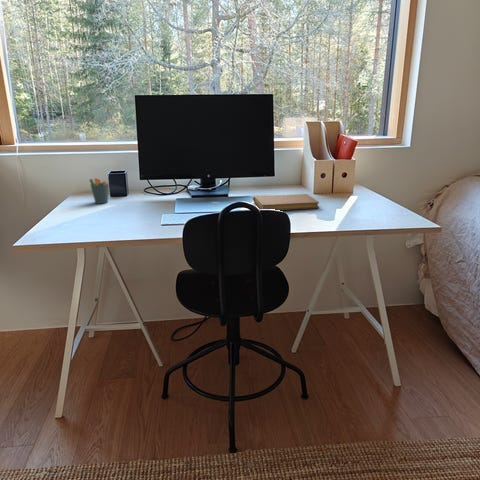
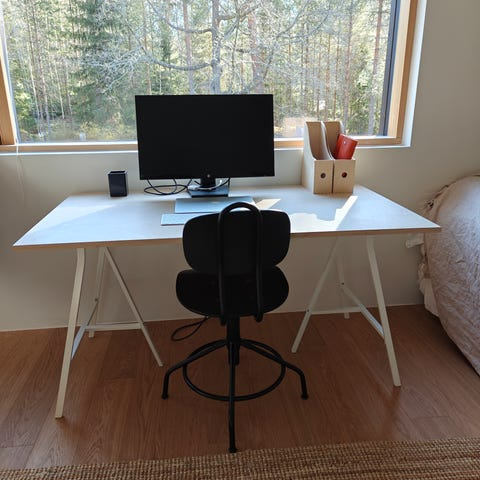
- pen holder (100, 188)
- notebook (285, 201)
